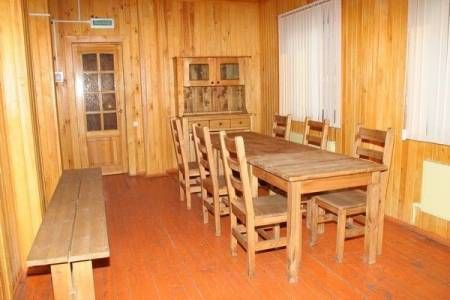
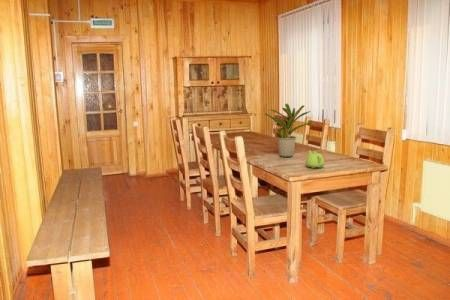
+ teapot (314, 159)
+ potted plant (288, 130)
